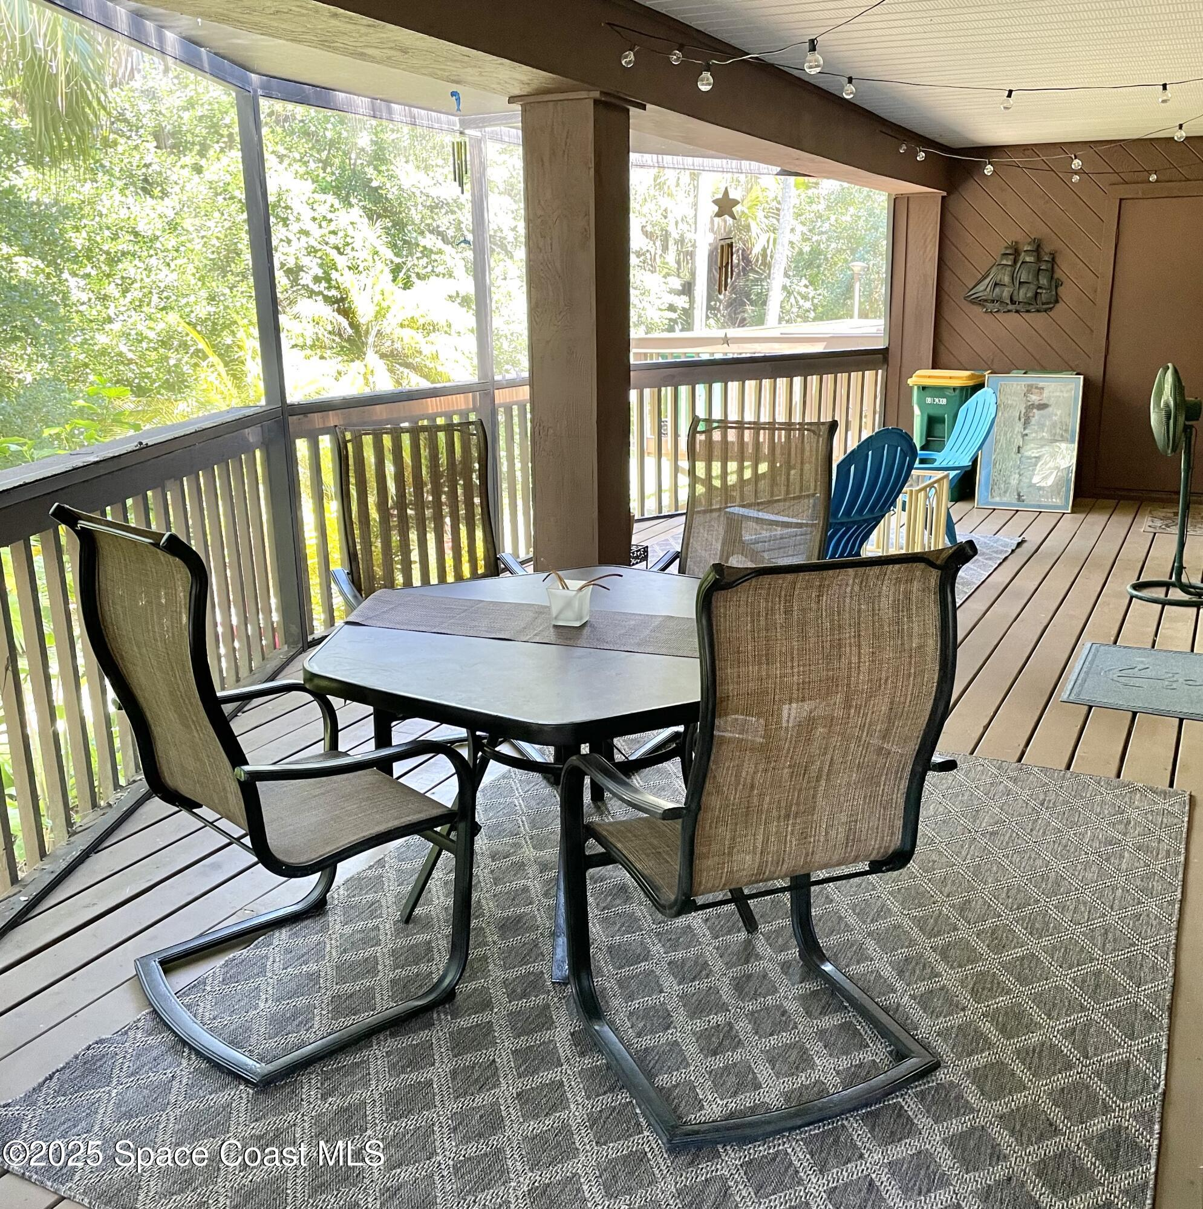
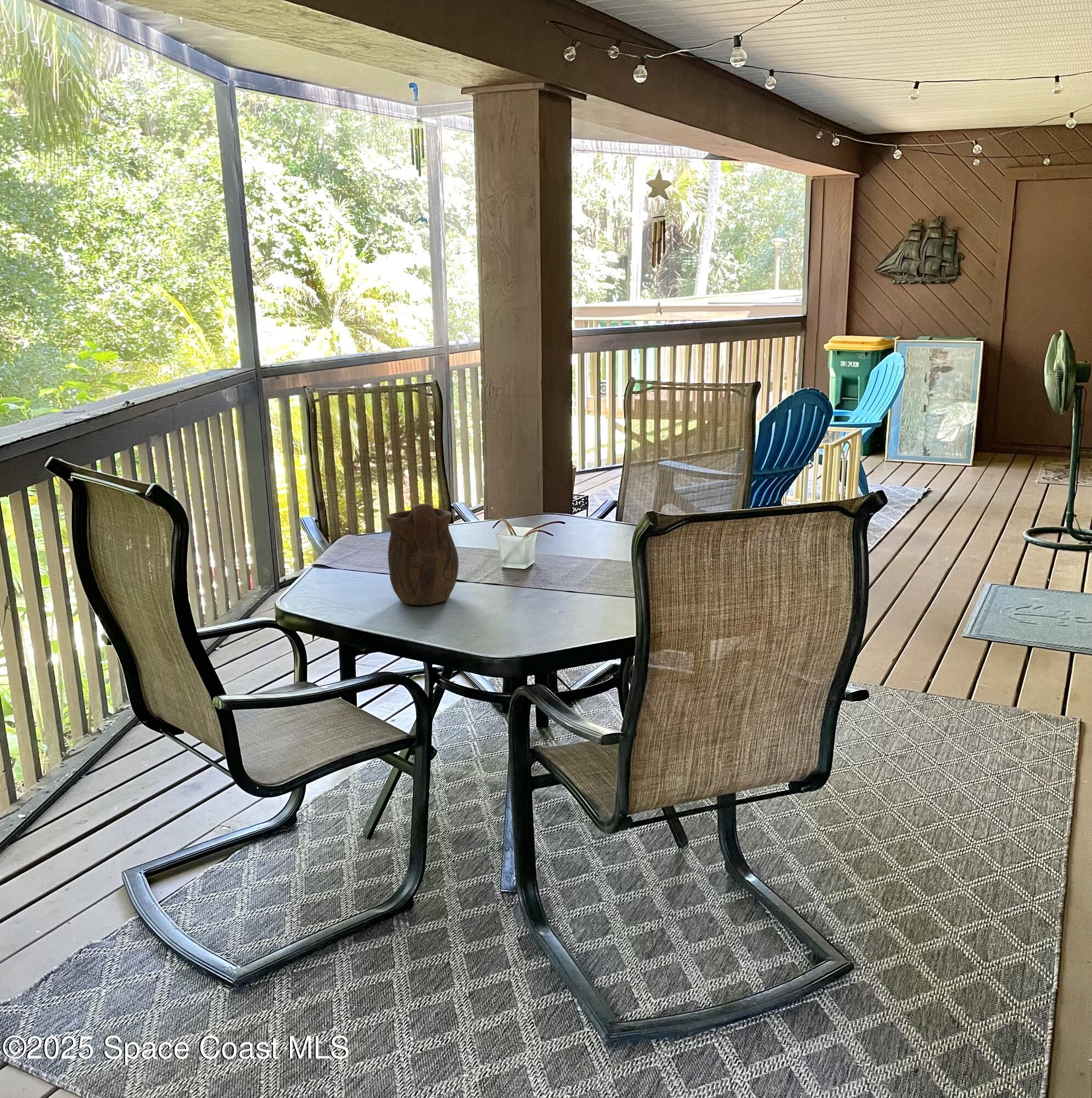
+ pitcher (421, 551)
